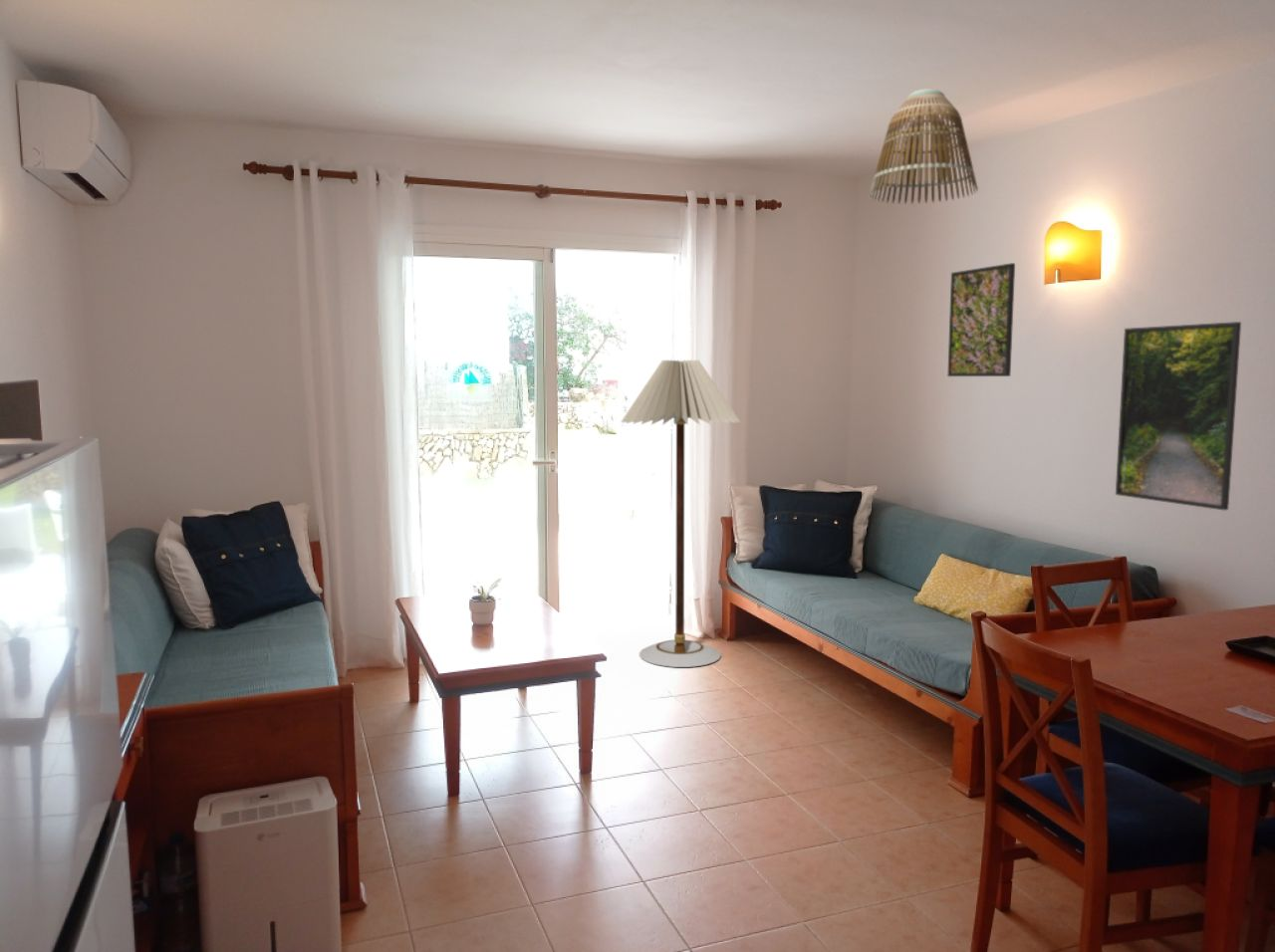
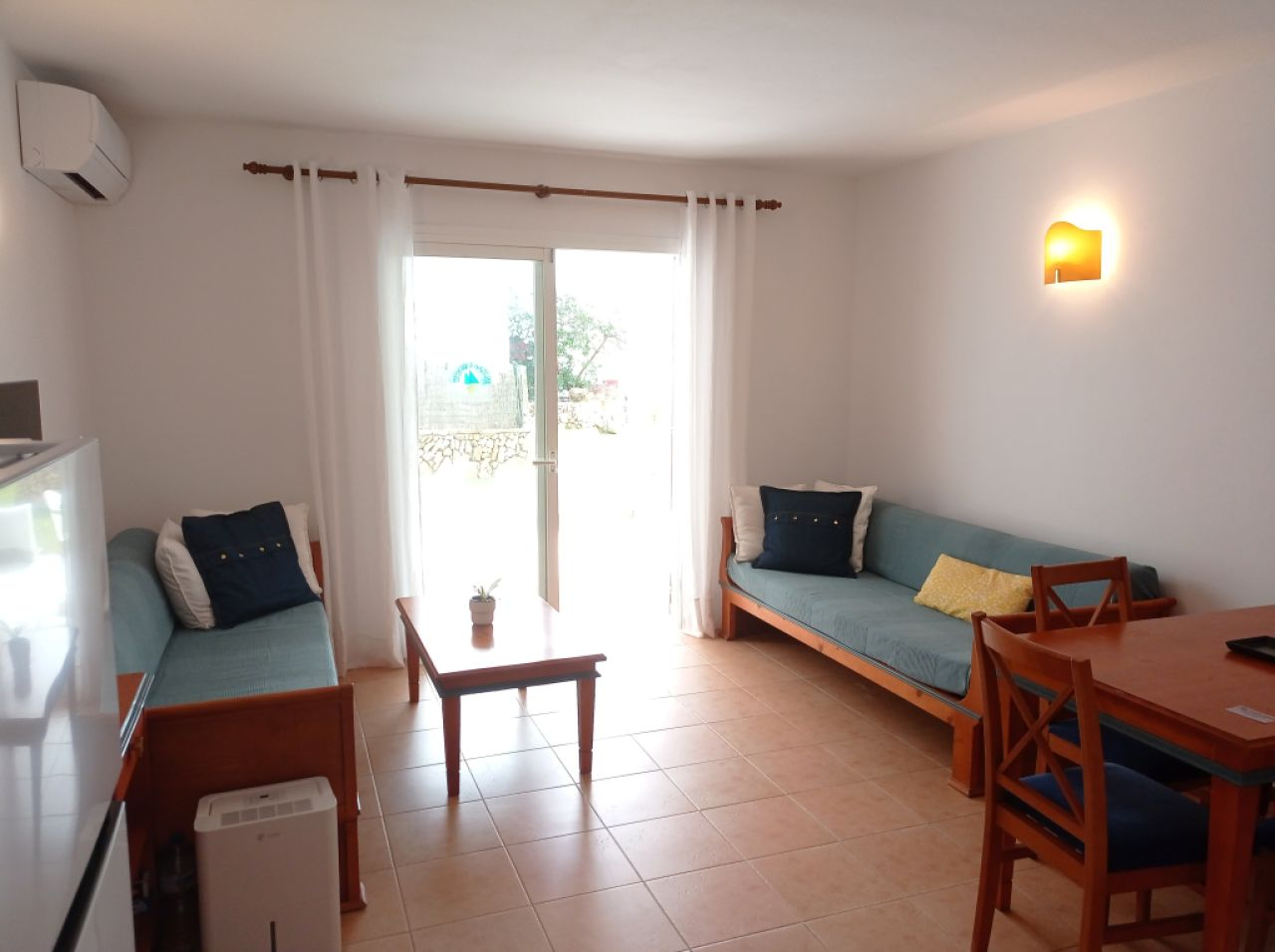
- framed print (979, 323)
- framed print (1173, 414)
- floor lamp (679, 509)
- lamp shade (922, 143)
